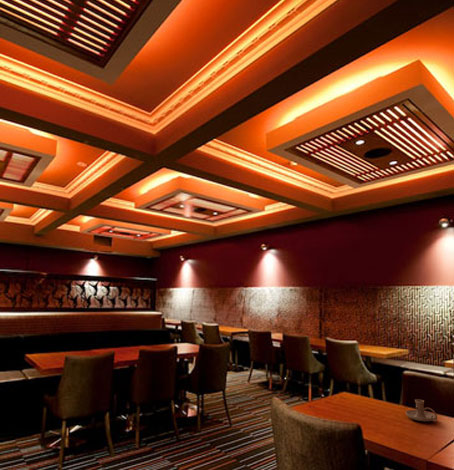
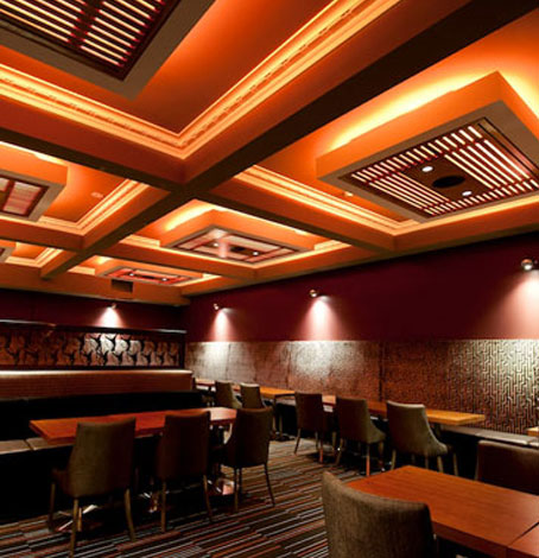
- candle holder (422, 410)
